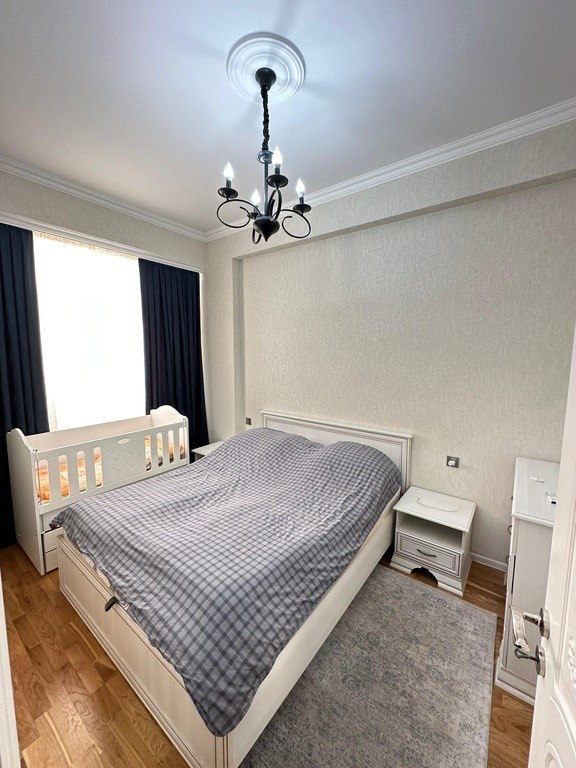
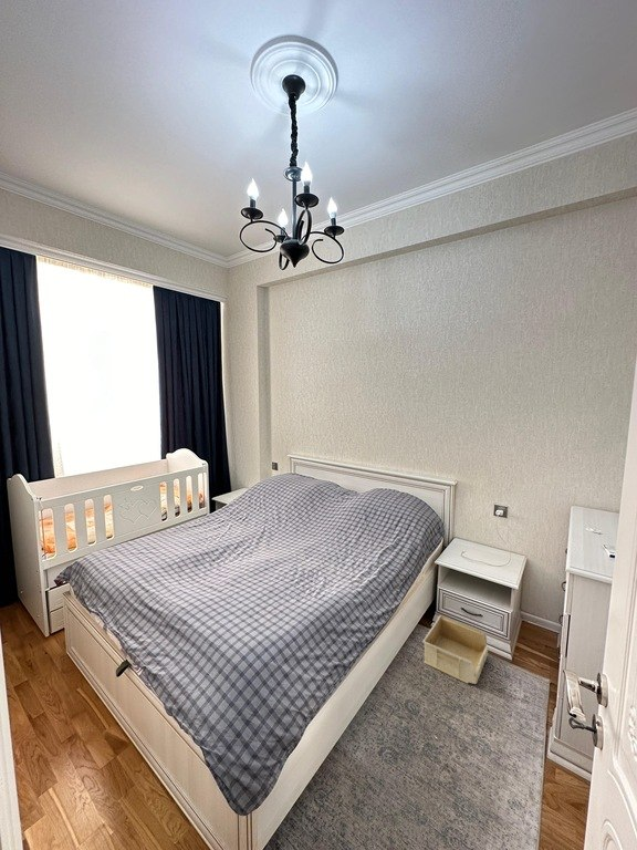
+ storage bin (456, 647)
